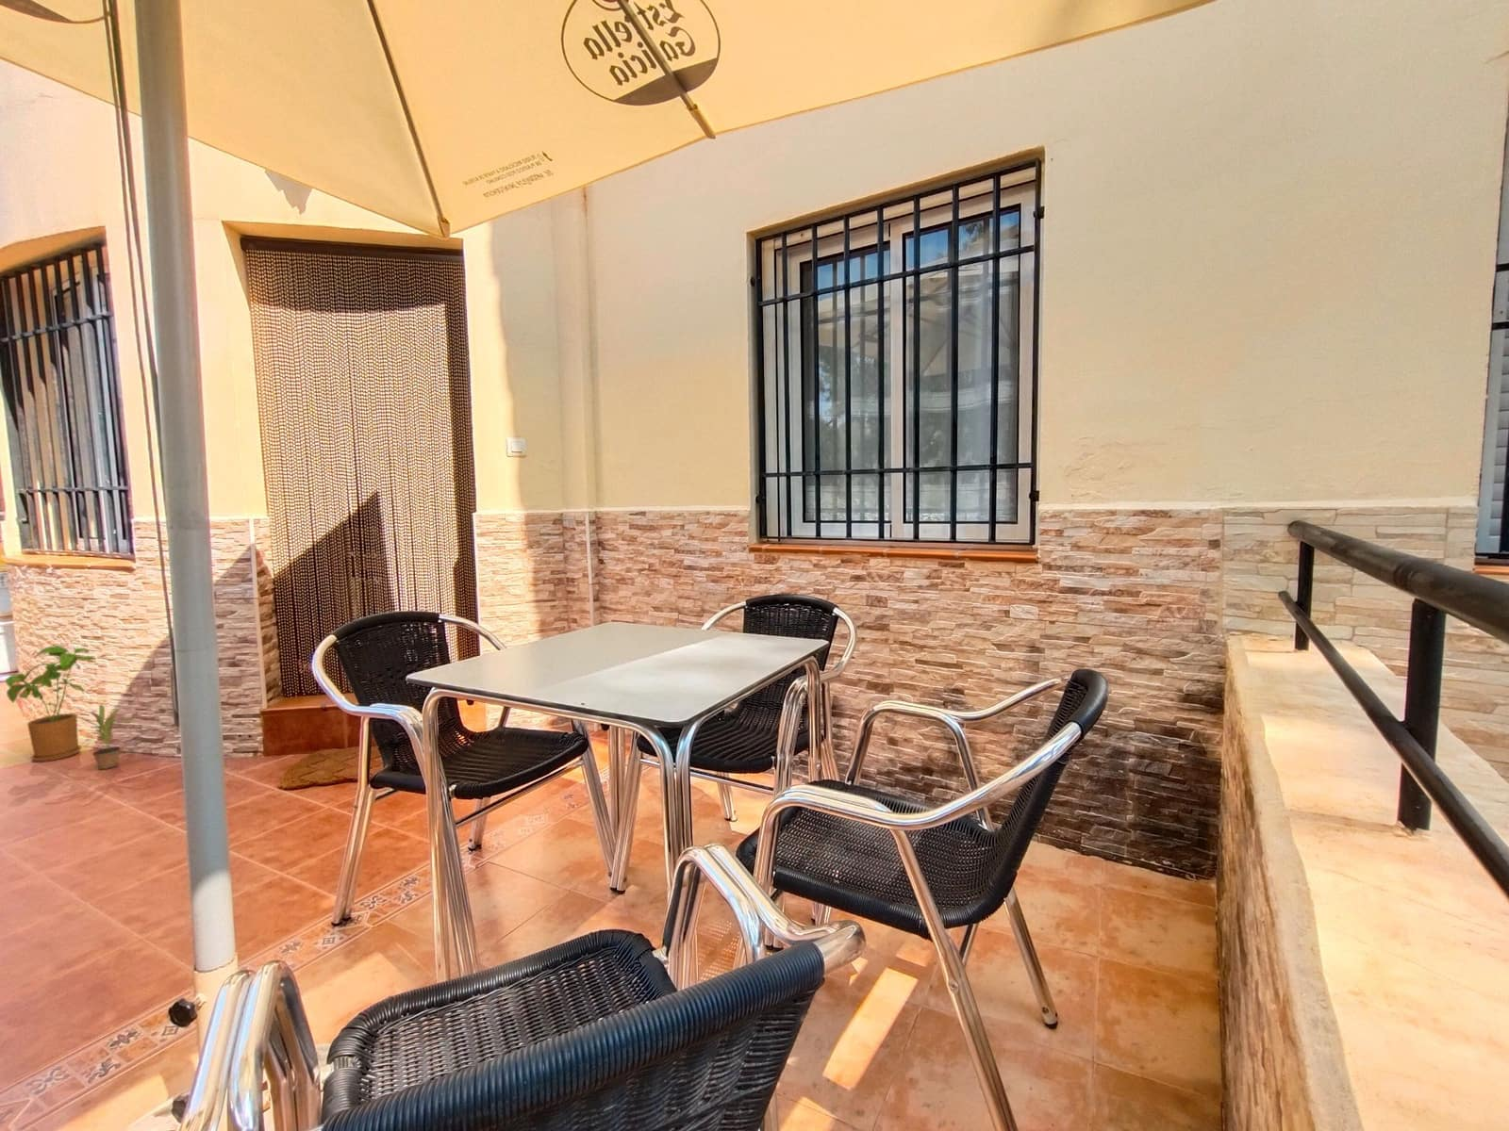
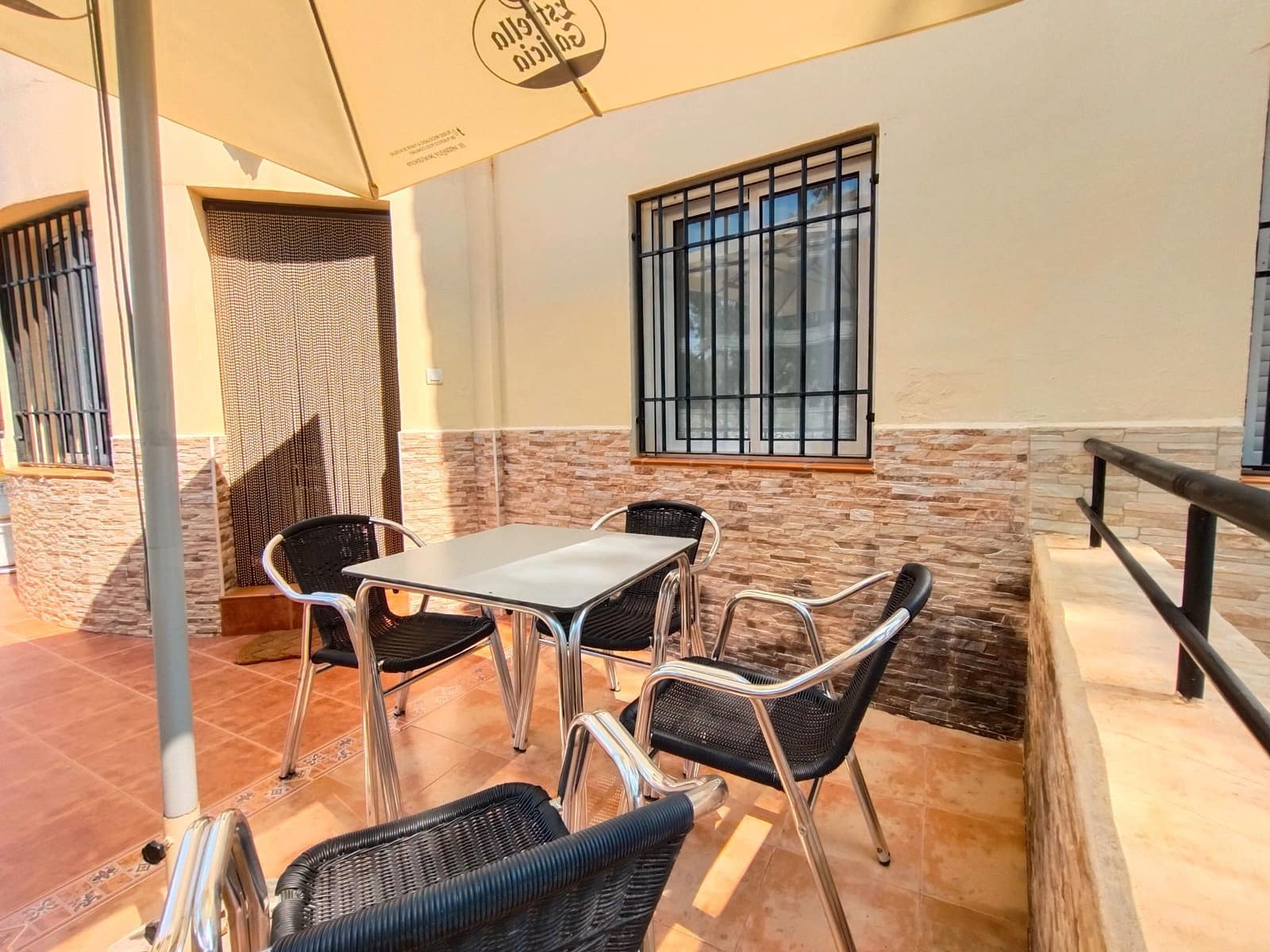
- potted plant (103, 734)
- house plant (48, 703)
